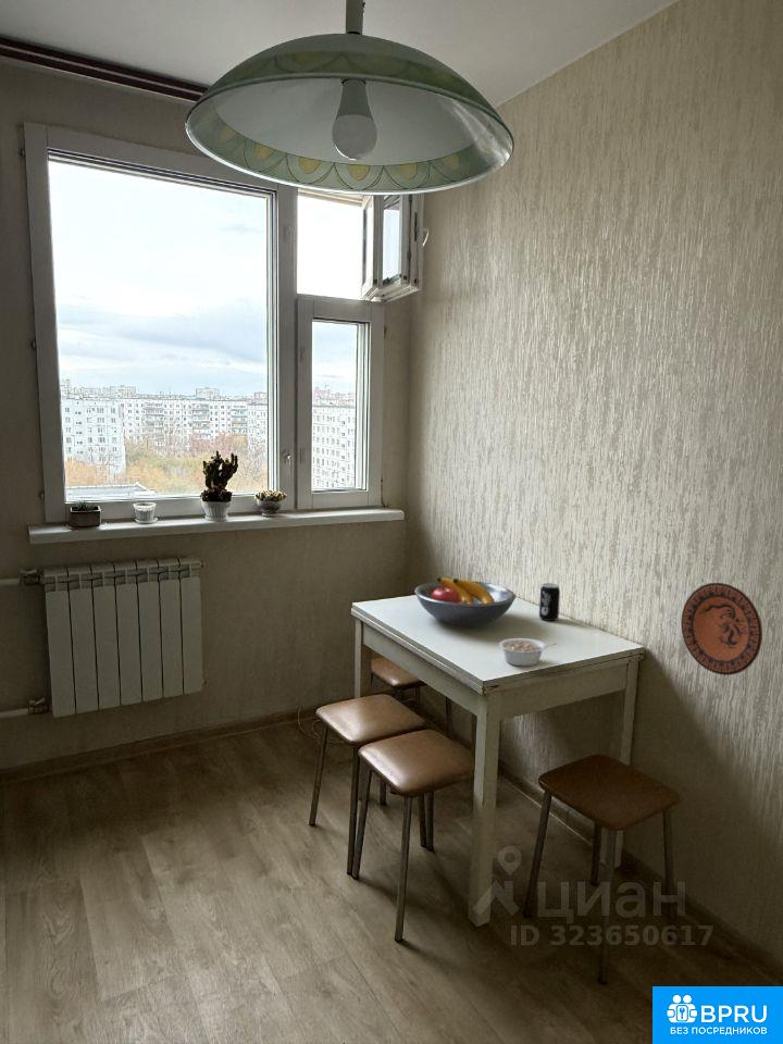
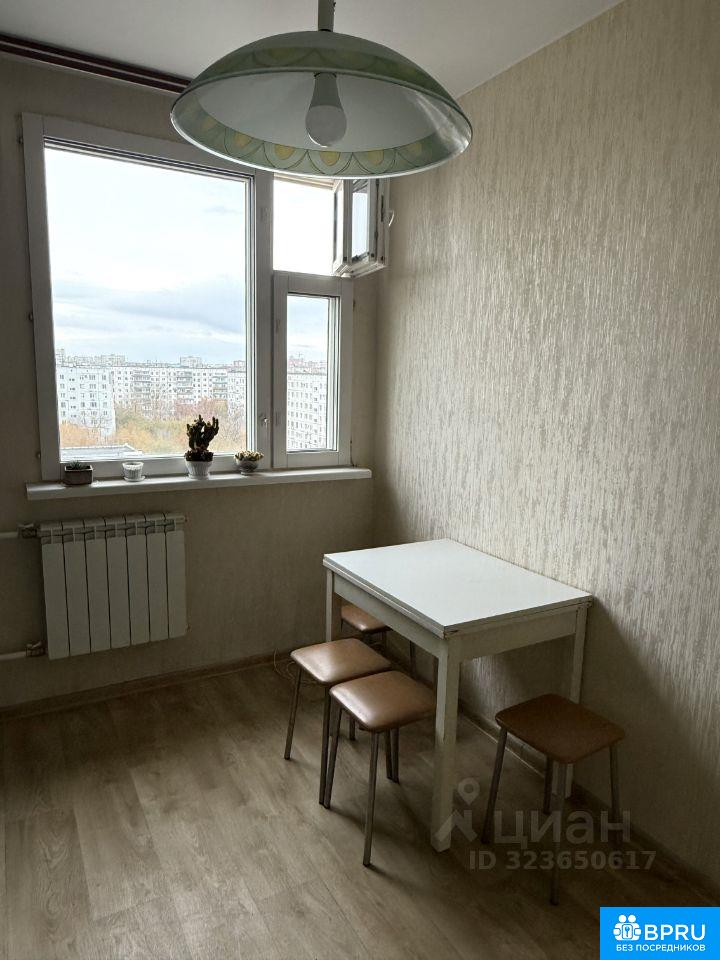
- fruit bowl (464, 601)
- legume (523, 650)
- beverage can (549, 601)
- decorative plate (720, 627)
